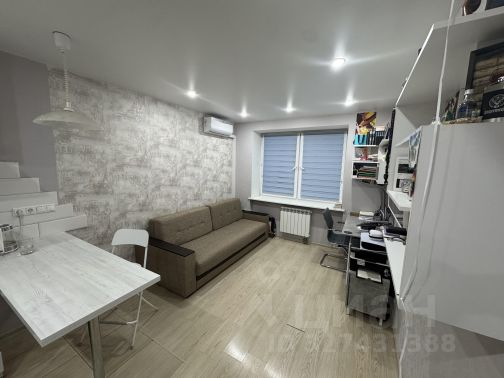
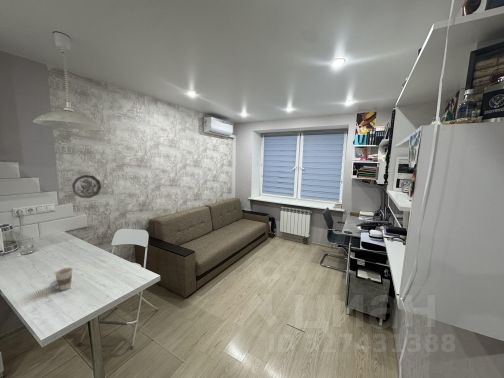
+ decorative plate (86, 186)
+ cup (61, 278)
